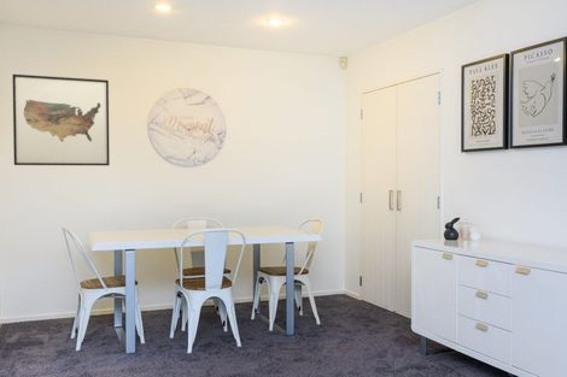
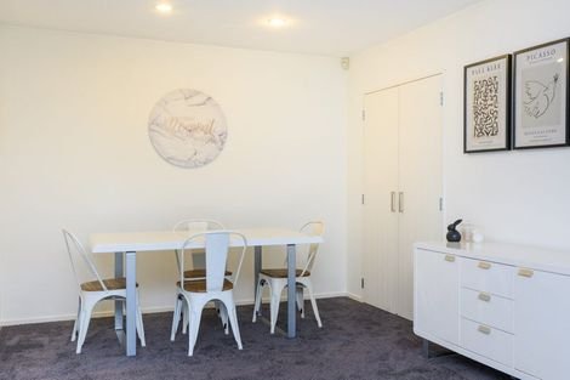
- wall art (62, 120)
